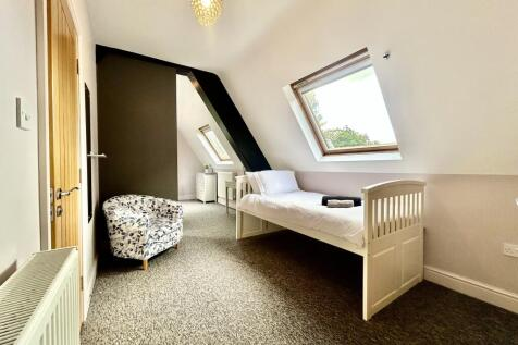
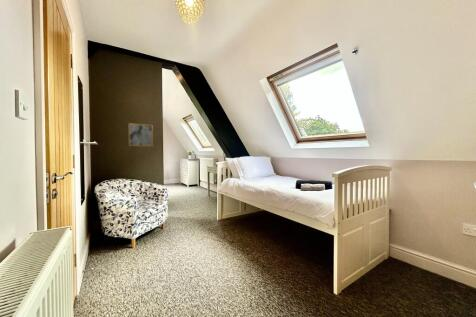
+ wall art (140, 135)
